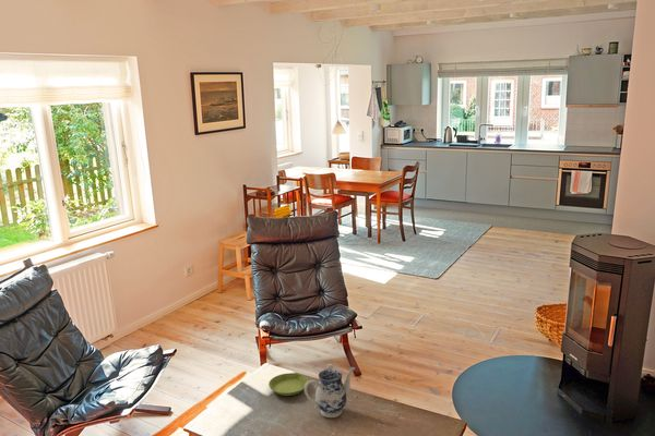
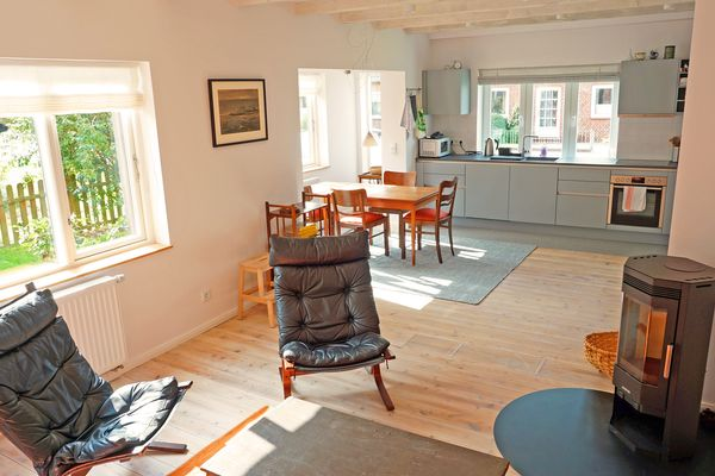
- saucer (288, 385)
- teapot (330, 388)
